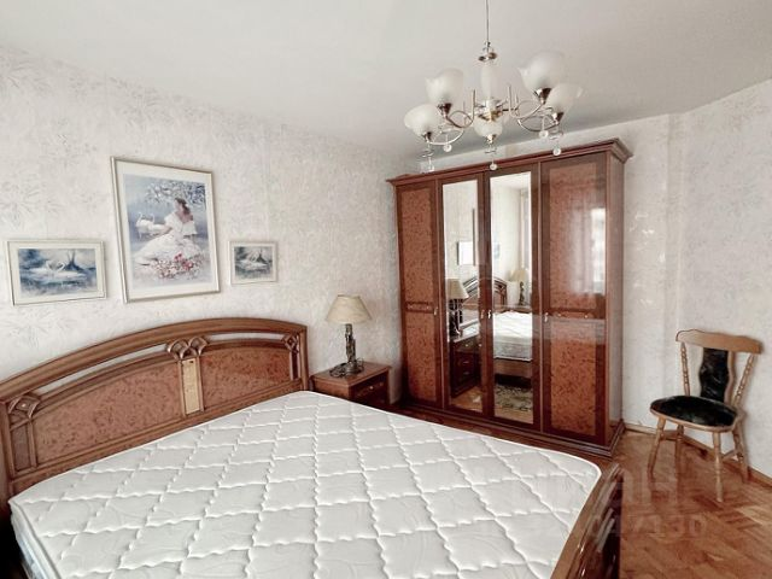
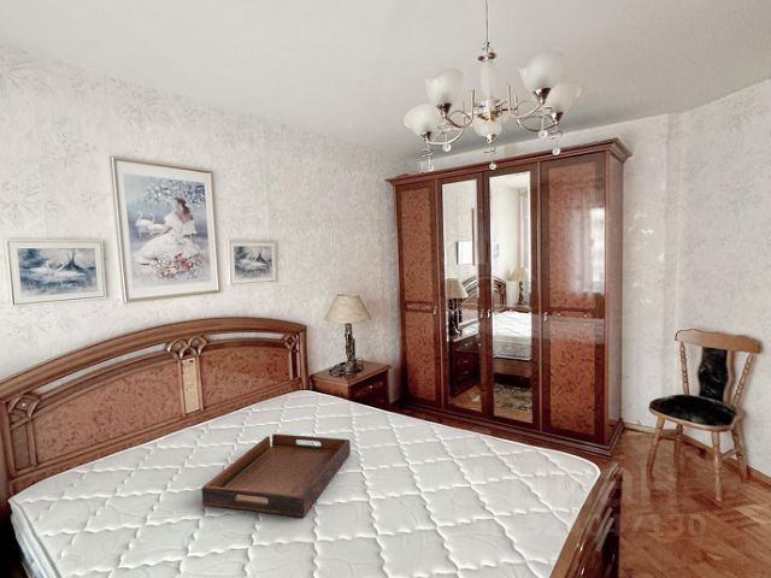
+ serving tray (284, 467)
